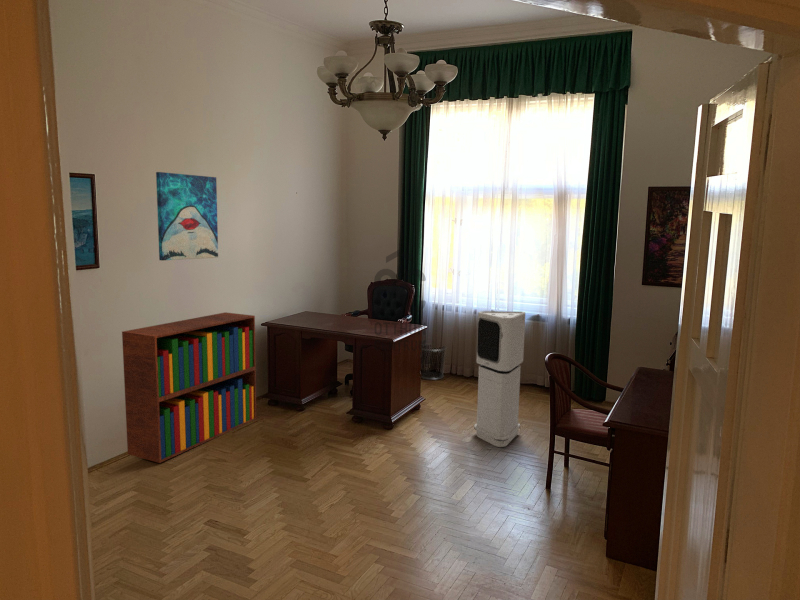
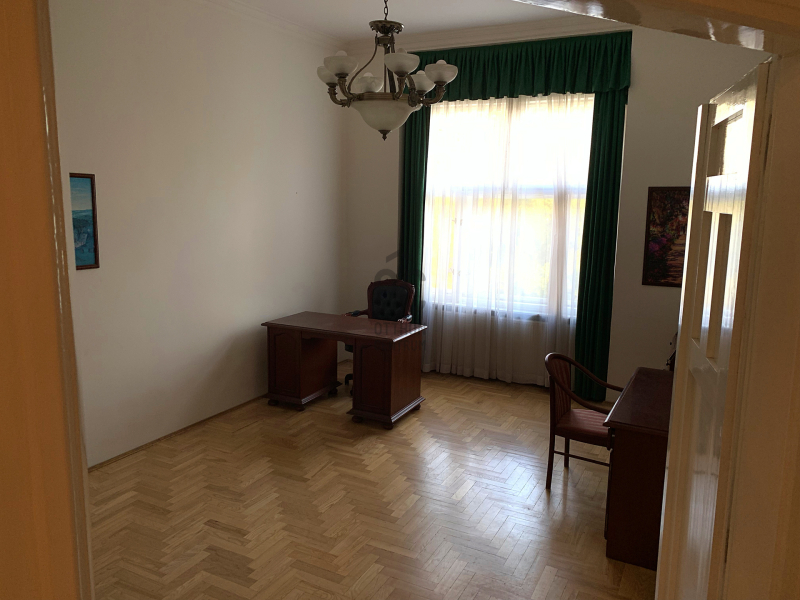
- air purifier (504, 376)
- waste bin (431, 361)
- bookshelf (195, 379)
- wall art (188, 217)
